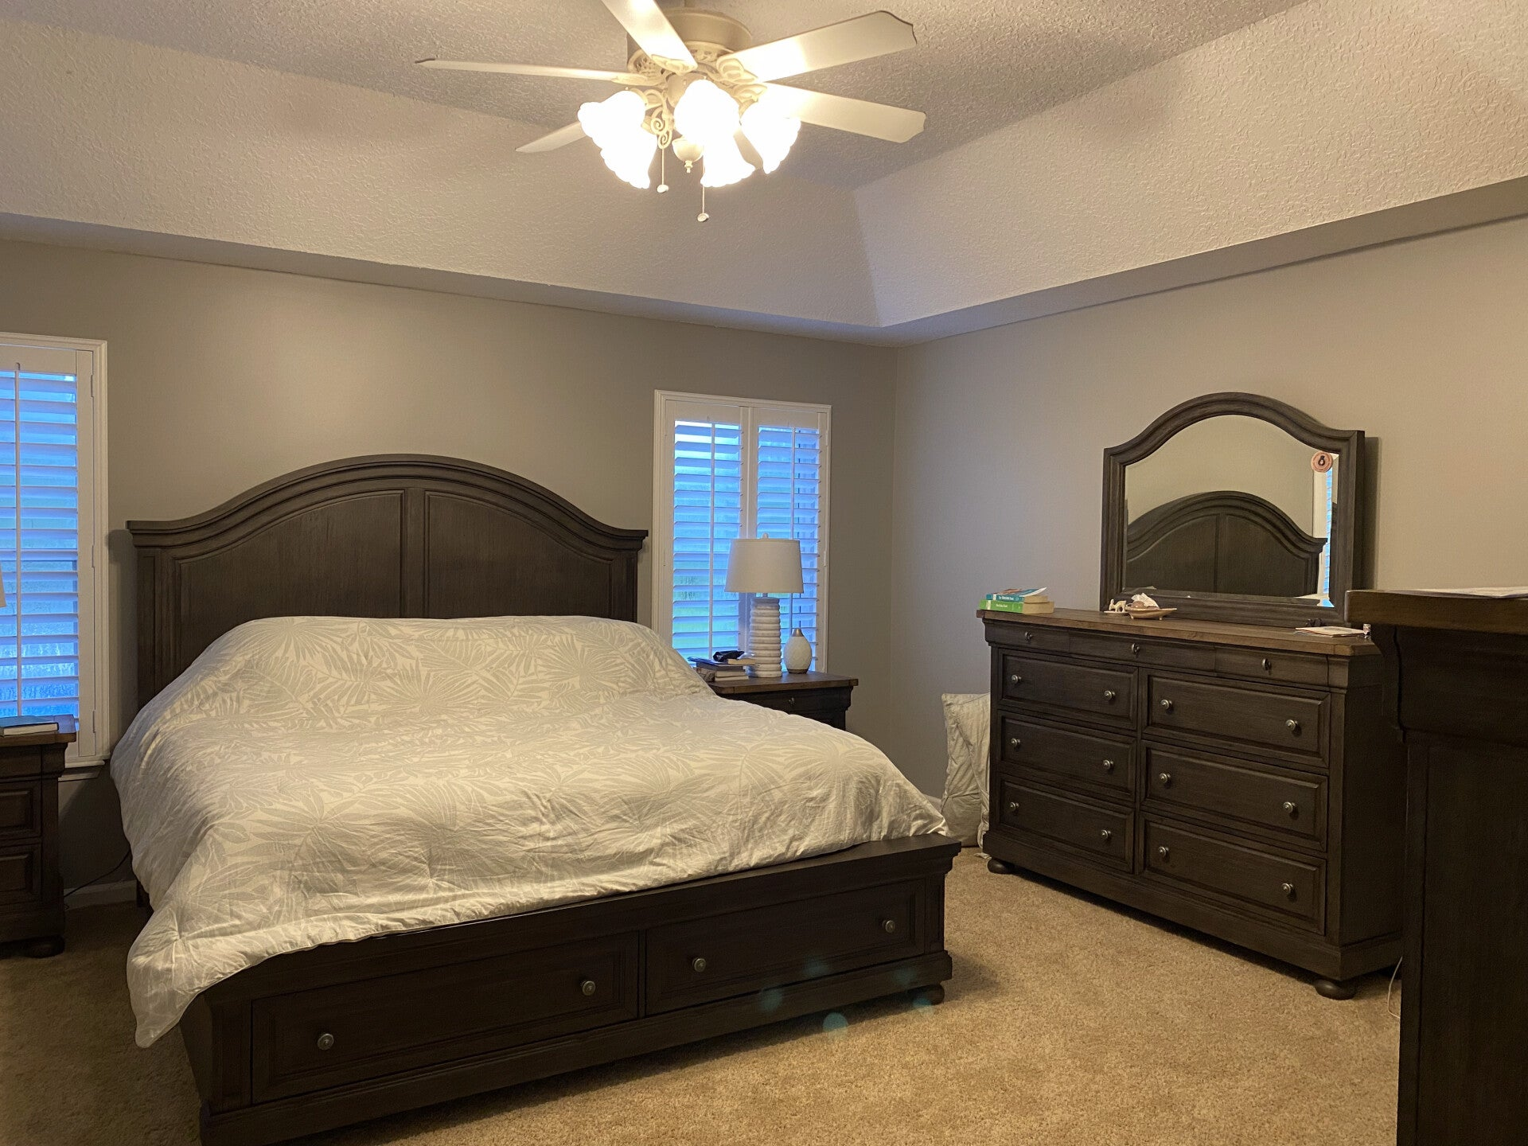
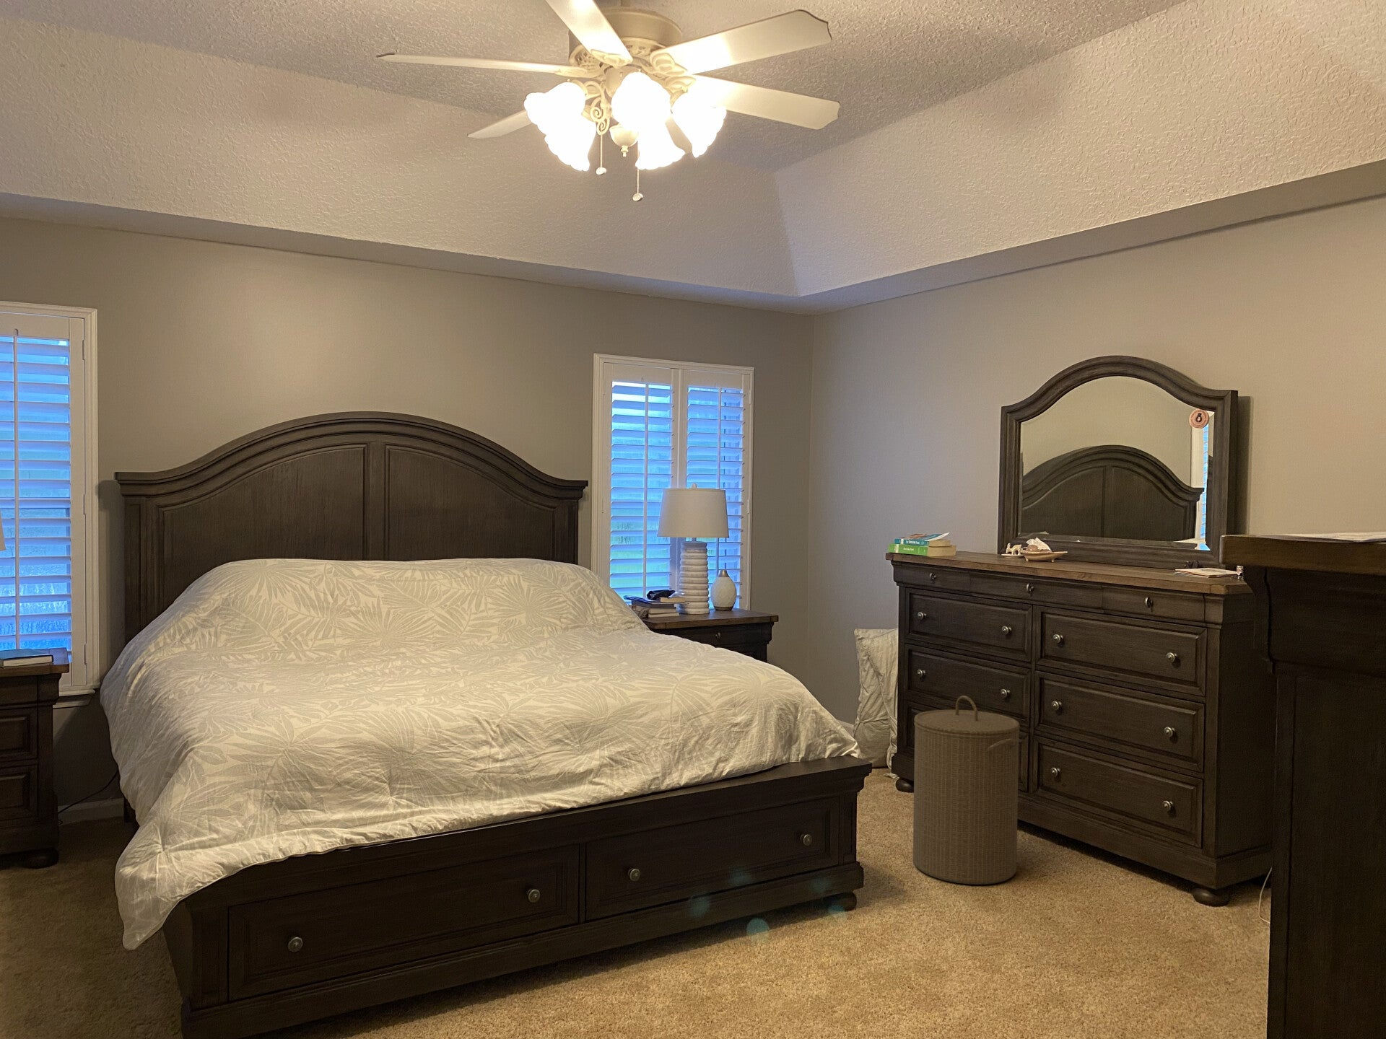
+ laundry hamper (965, 781)
